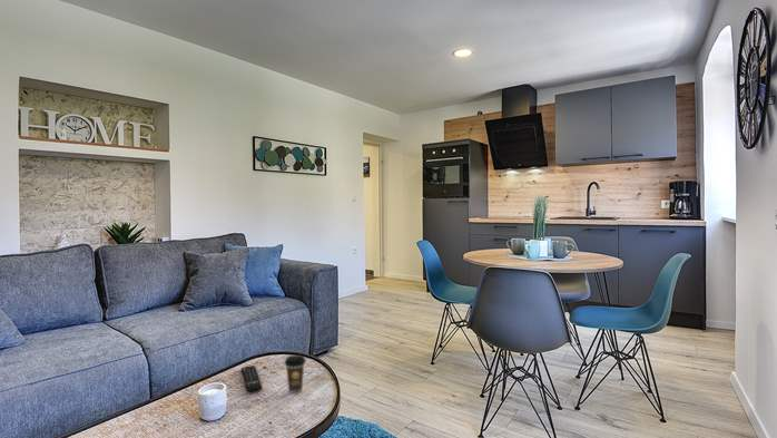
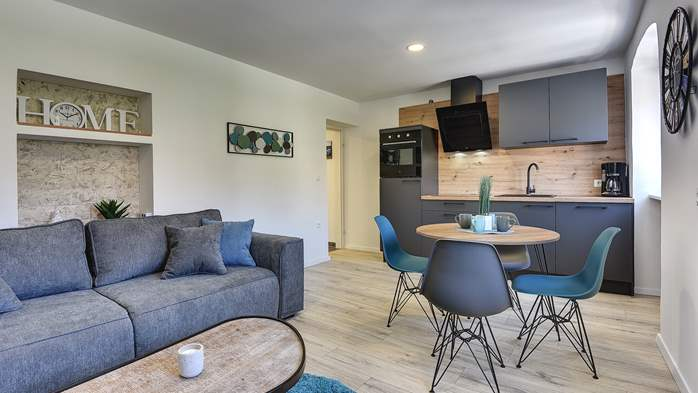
- remote control (250, 378)
- coffee cup (295, 373)
